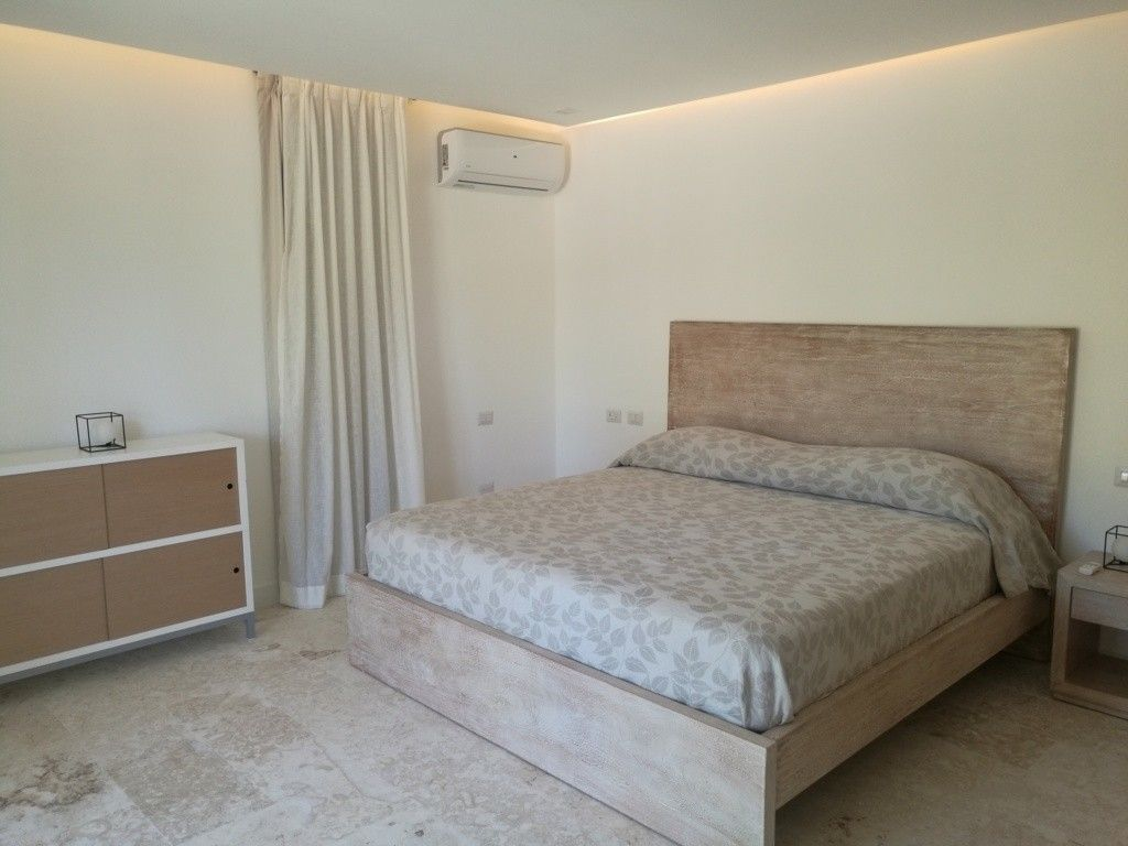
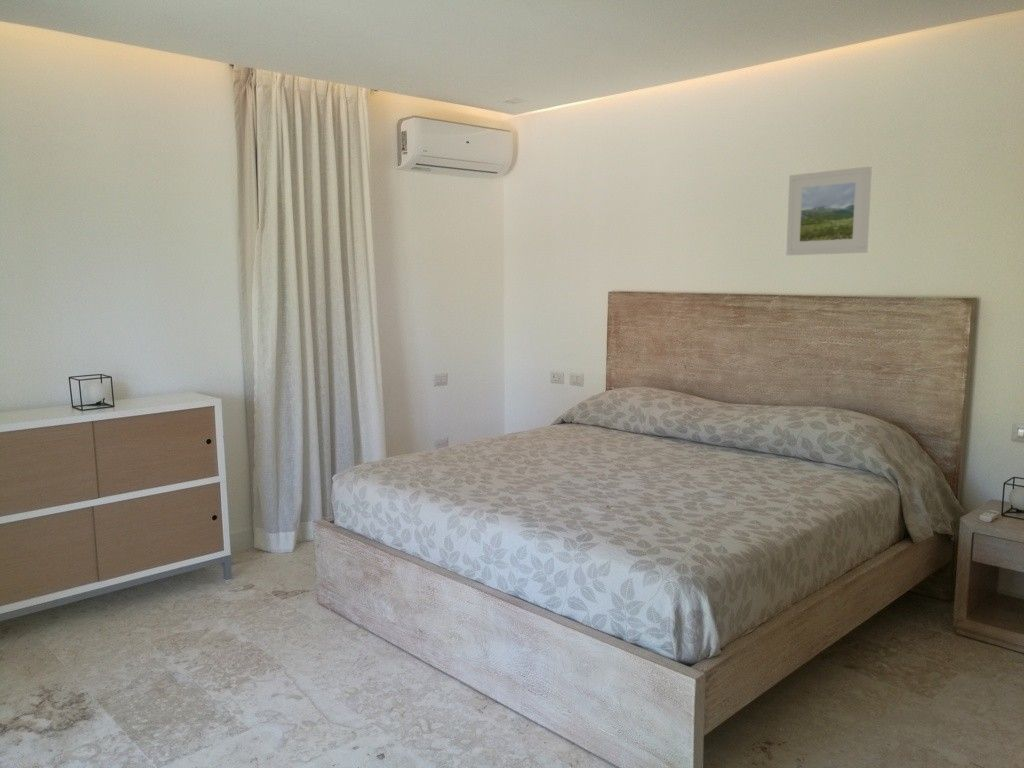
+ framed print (827, 212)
